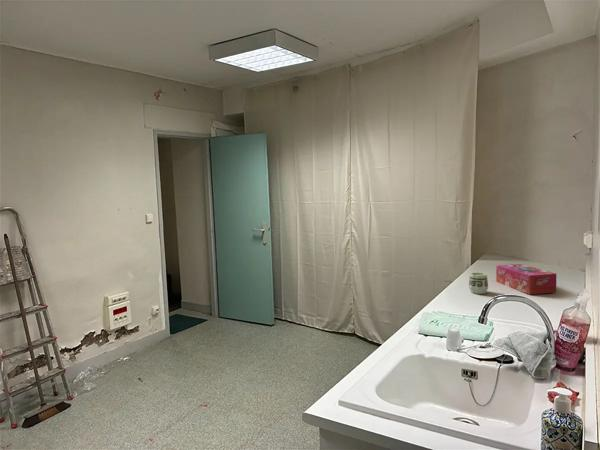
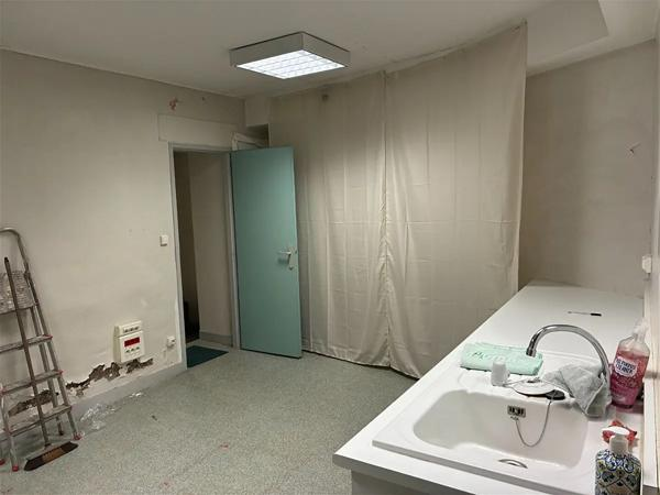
- tissue box (524, 278)
- cup (478, 283)
